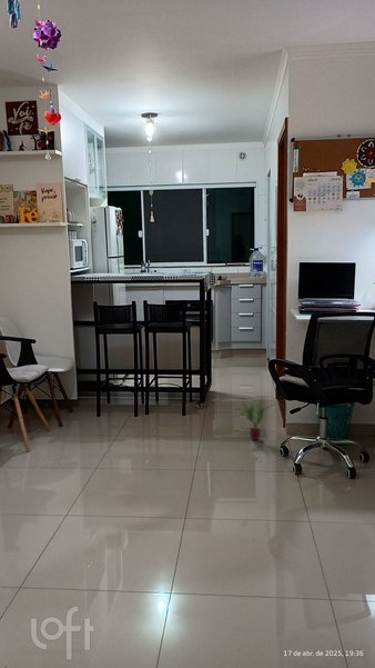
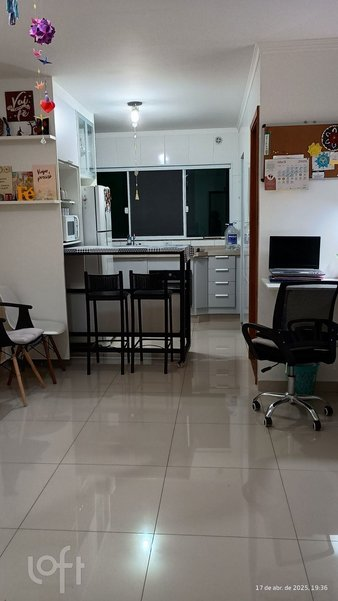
- potted plant (255, 422)
